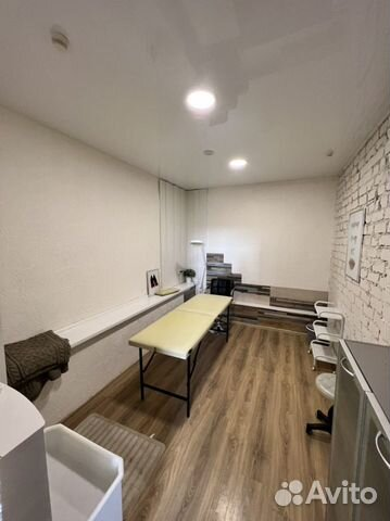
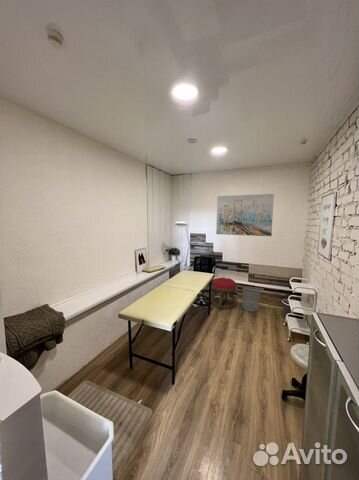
+ wall art (243, 215)
+ waste bin (251, 299)
+ stool (223, 292)
